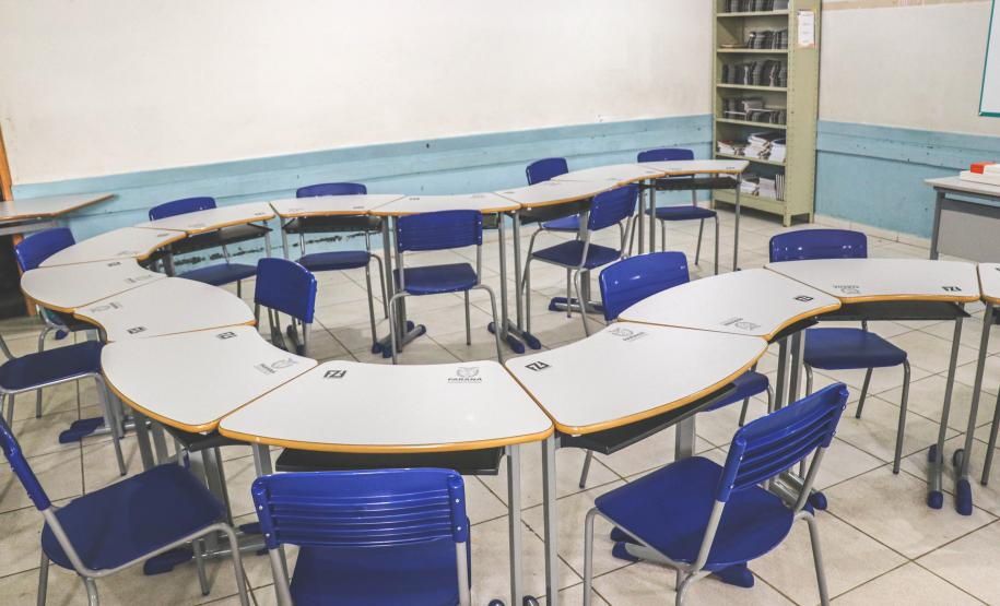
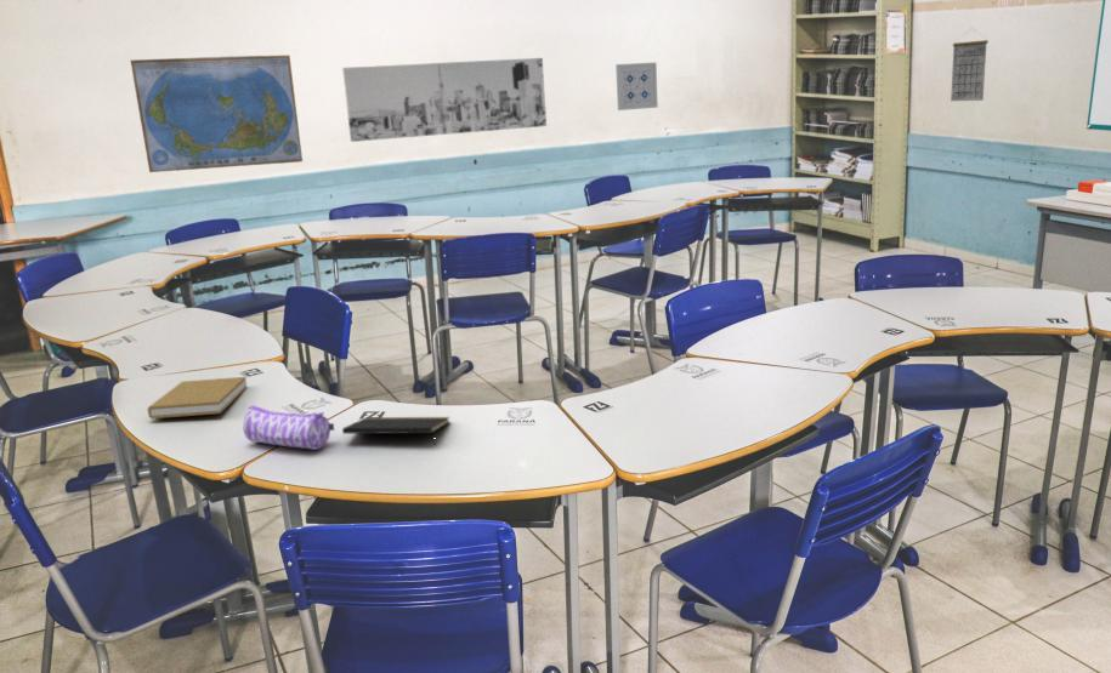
+ wall art (449, 98)
+ wall art (636, 86)
+ pencil case (287, 427)
+ book (199, 397)
+ notepad (397, 424)
+ calendar (969, 64)
+ world map (221, 113)
